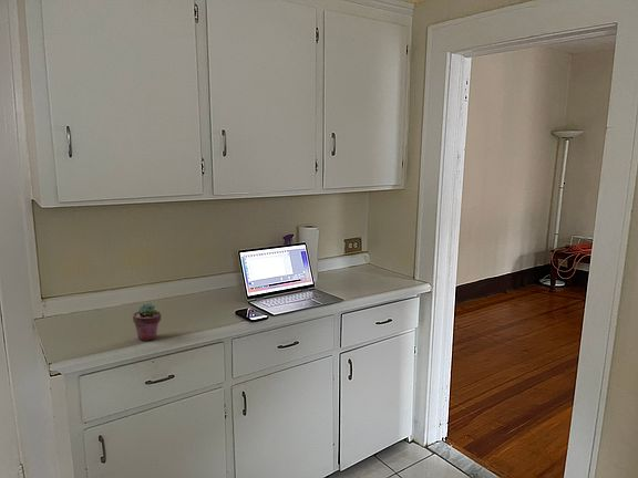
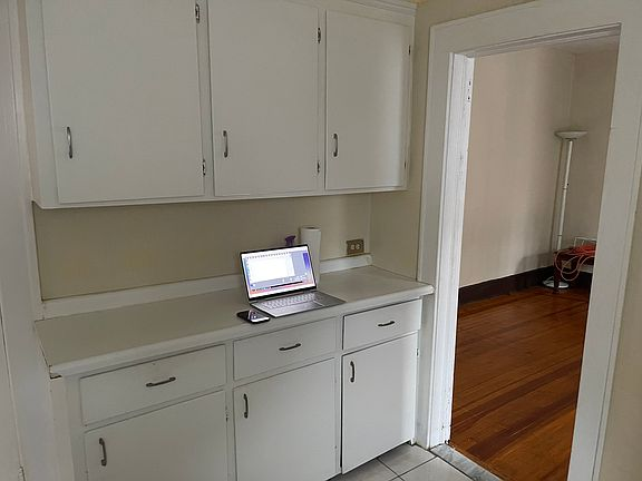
- potted succulent (146, 320)
